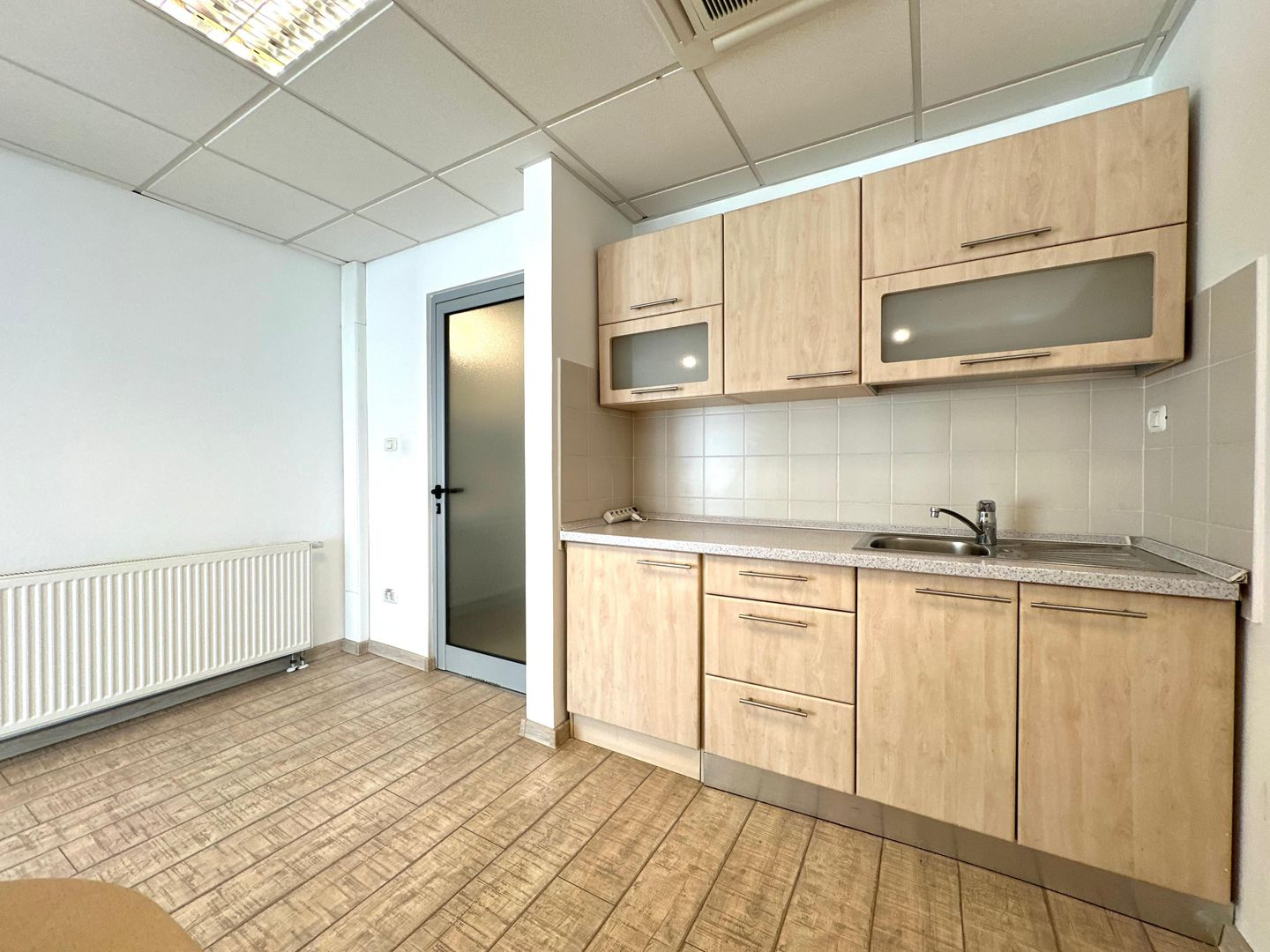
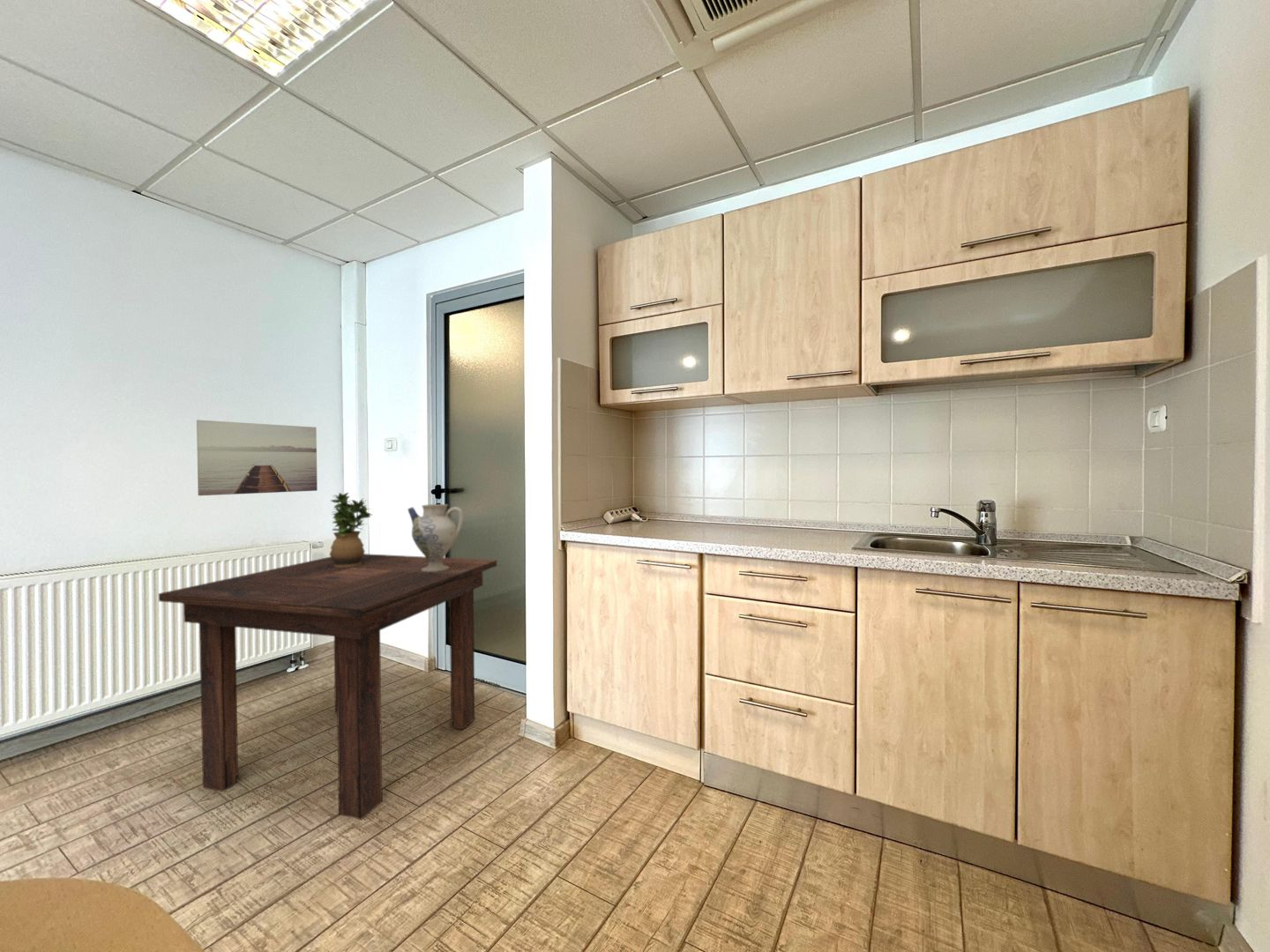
+ potted plant (349, 528)
+ pitcher (436, 536)
+ wall art (262, 458)
+ dining table (354, 662)
